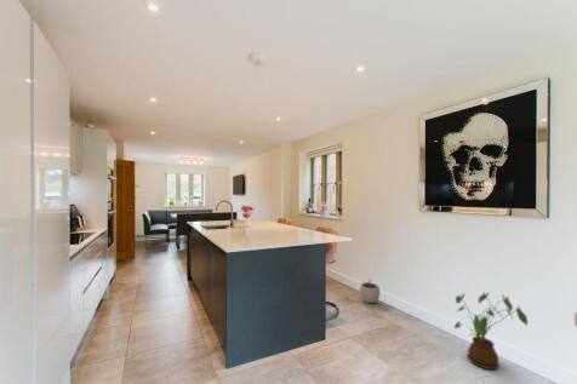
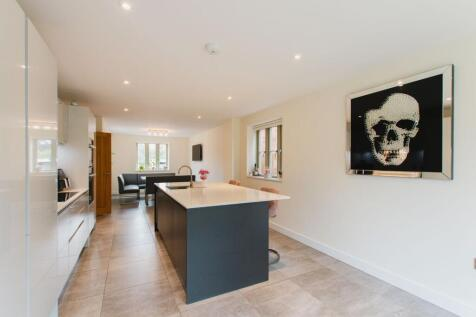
- house plant (485, 331)
- plant pot (370, 290)
